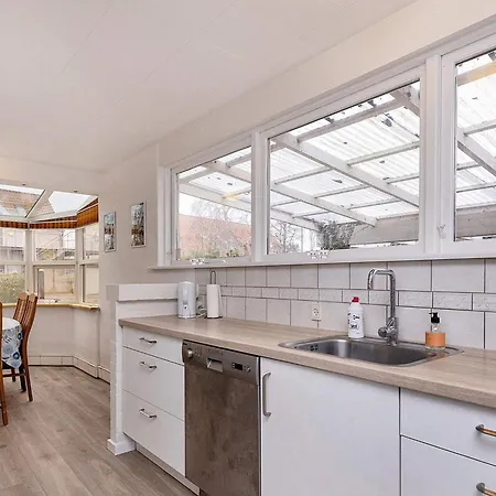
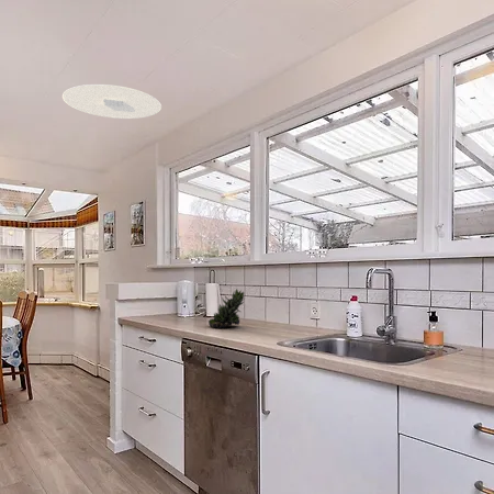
+ ceiling light (113, 99)
+ succulent plant (227, 306)
